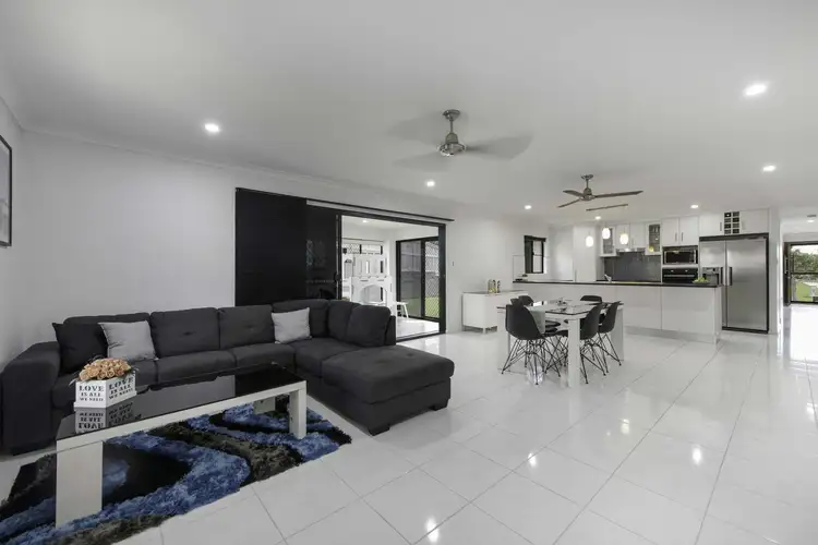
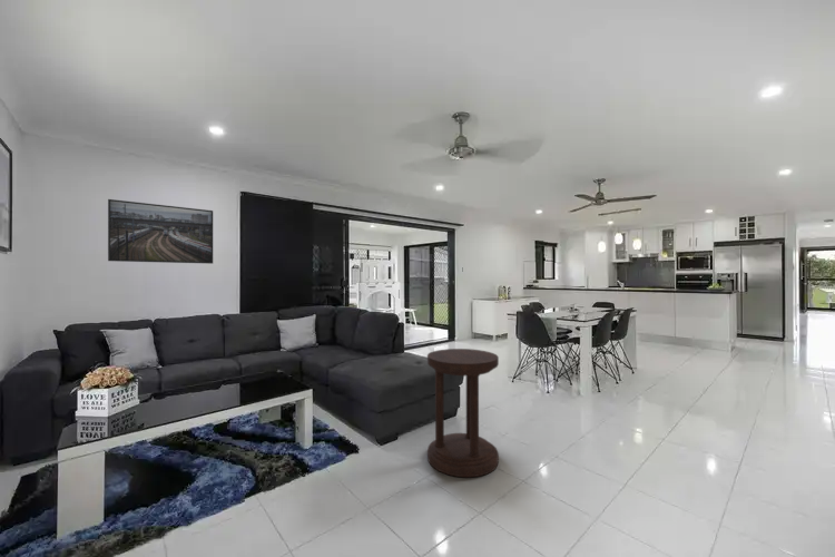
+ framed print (164, 233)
+ side table (466, 407)
